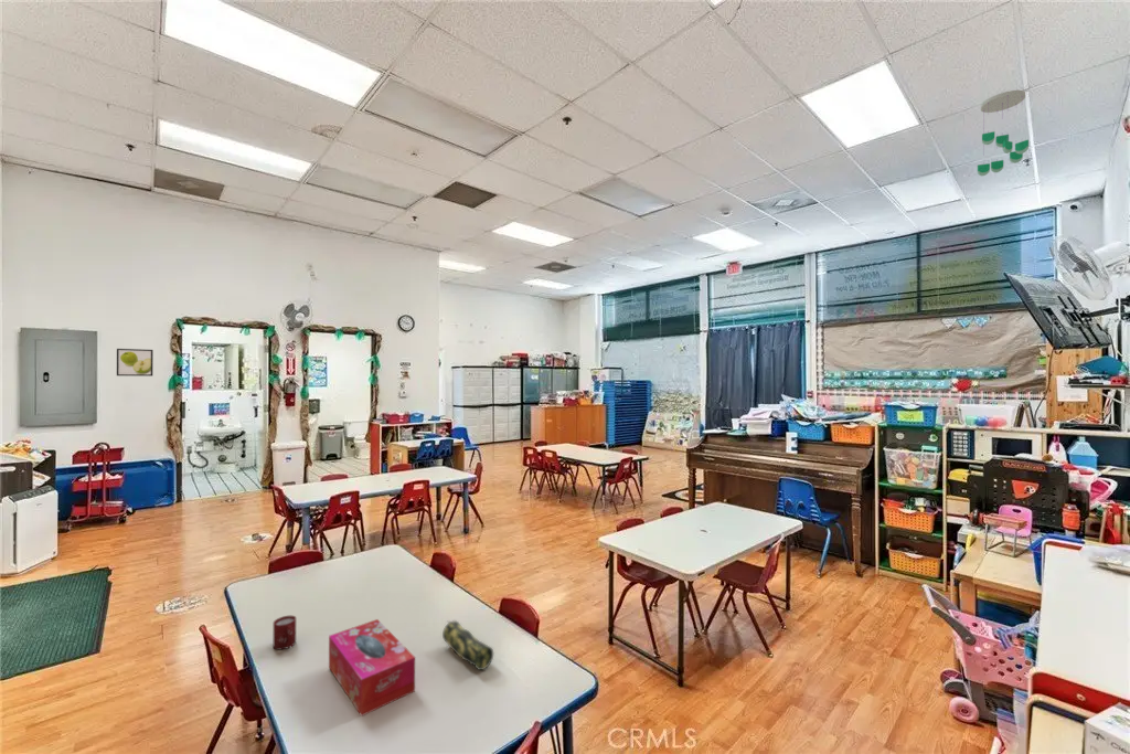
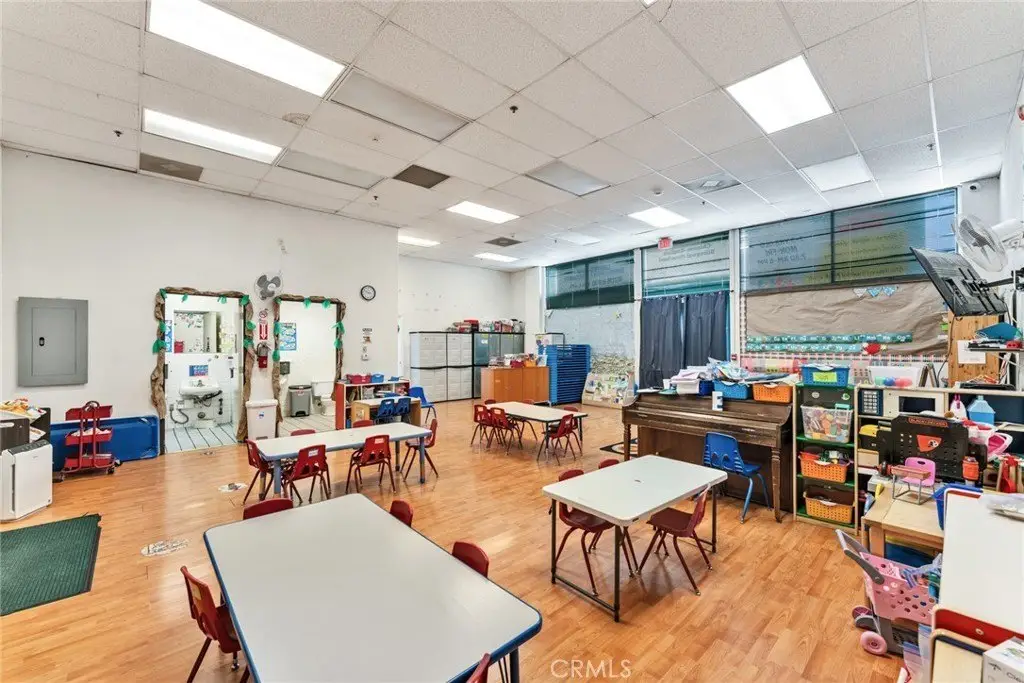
- ceiling mobile (1003, 135)
- pencil case (466, 644)
- tissue box (370, 662)
- cup (286, 634)
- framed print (135, 362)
